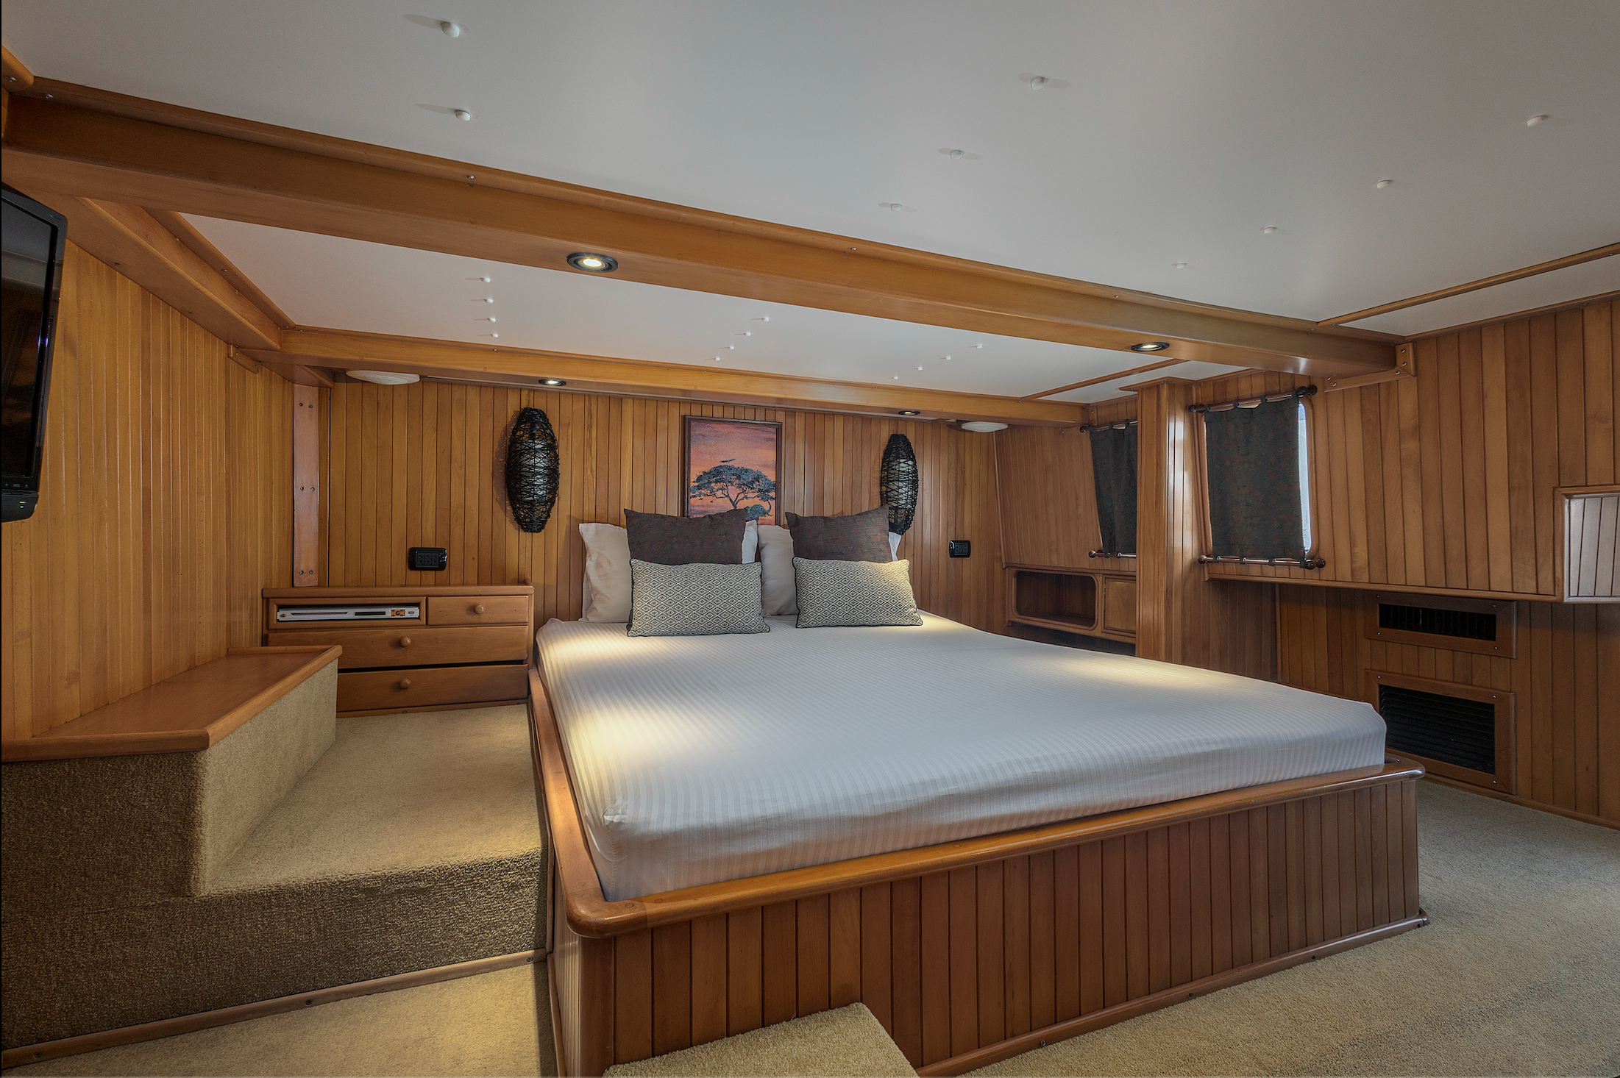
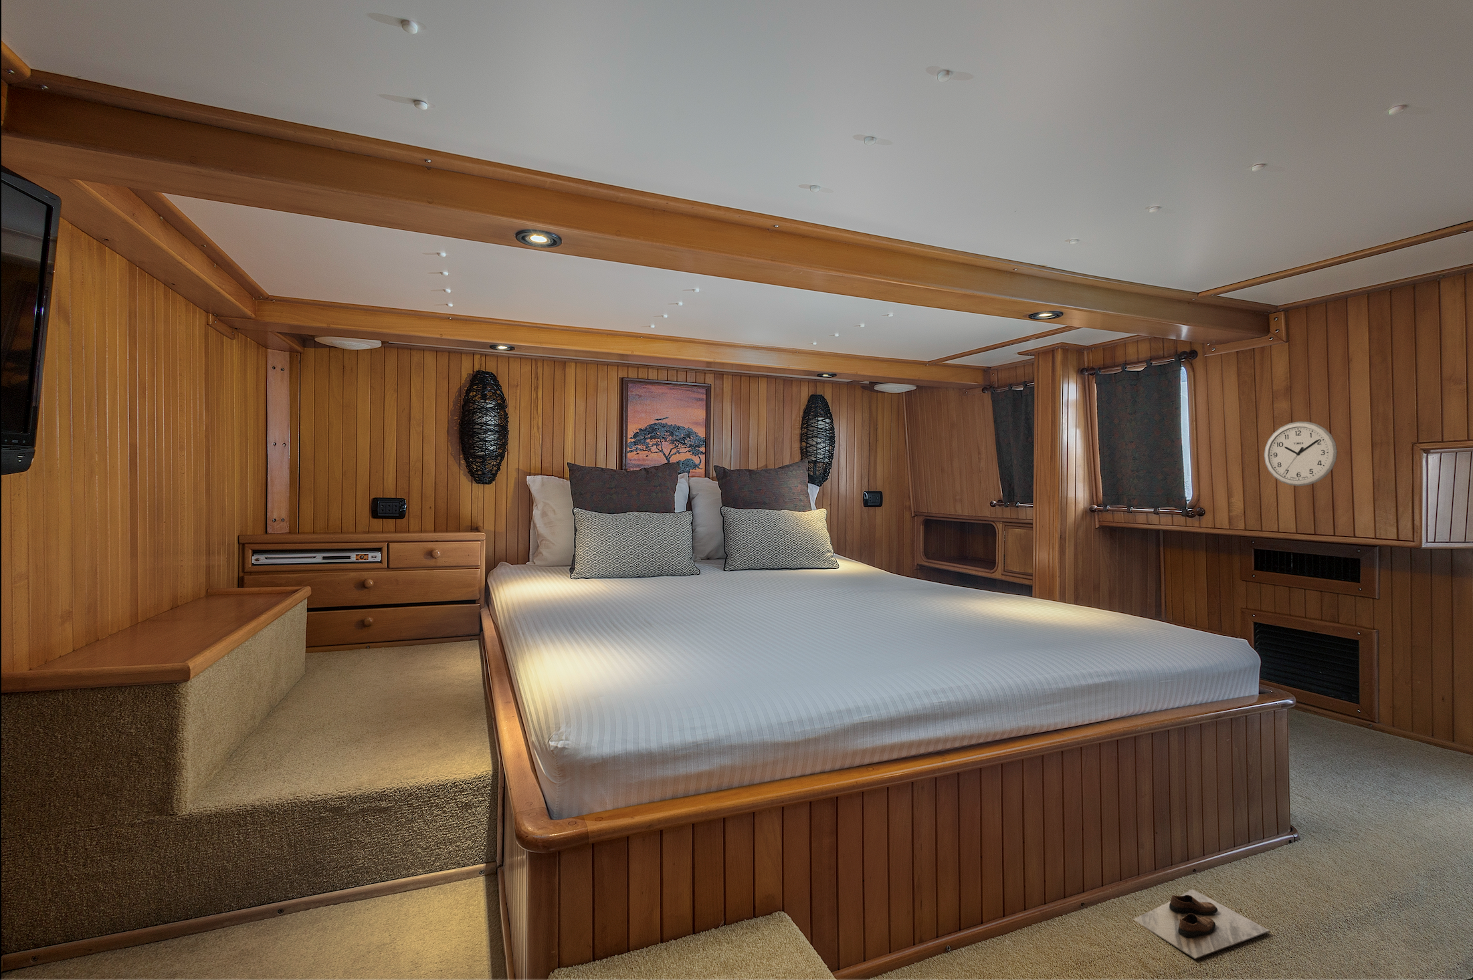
+ shoe (1193, 913)
+ wall clock (1298, 453)
